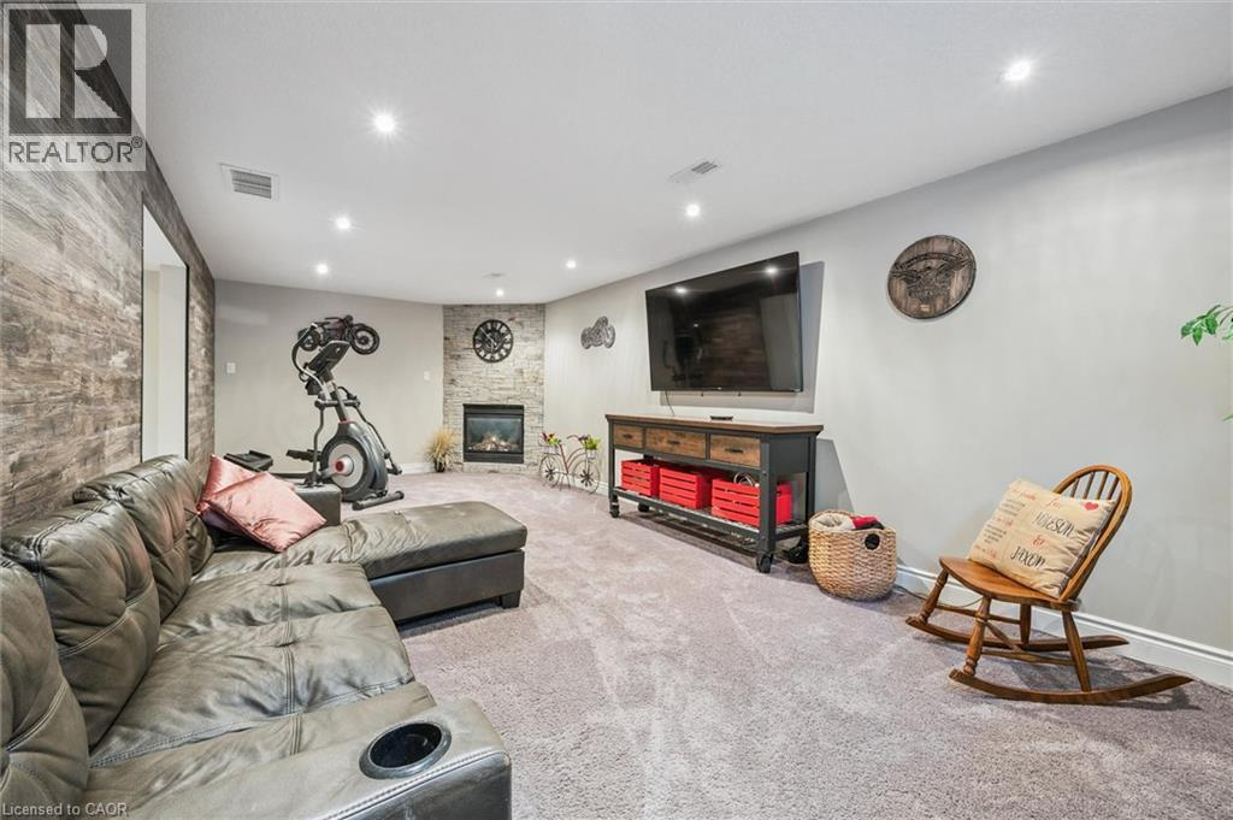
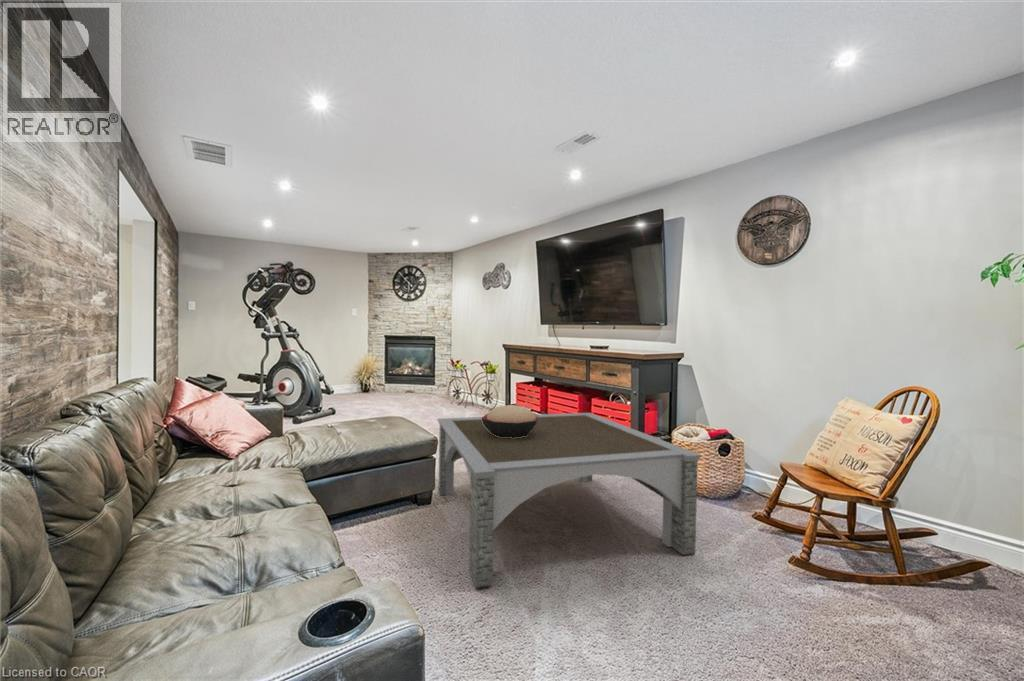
+ coffee table (548, 476)
+ decorative bowl (510, 418)
